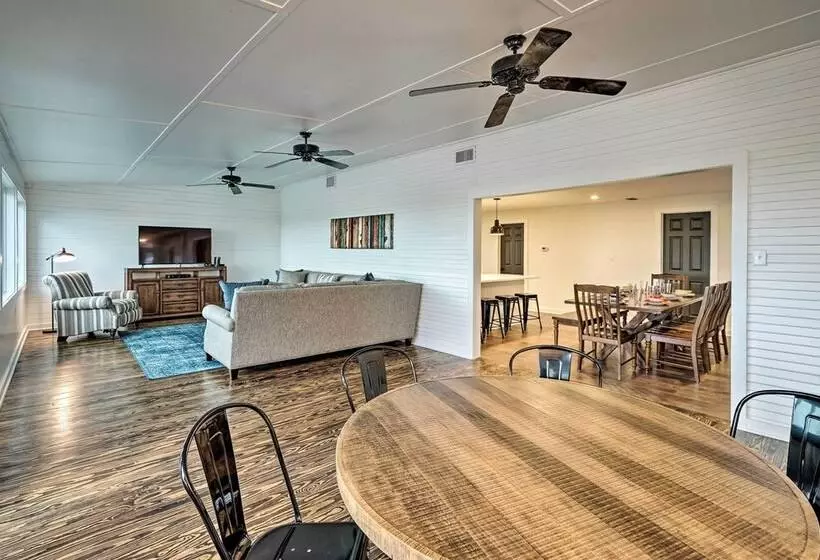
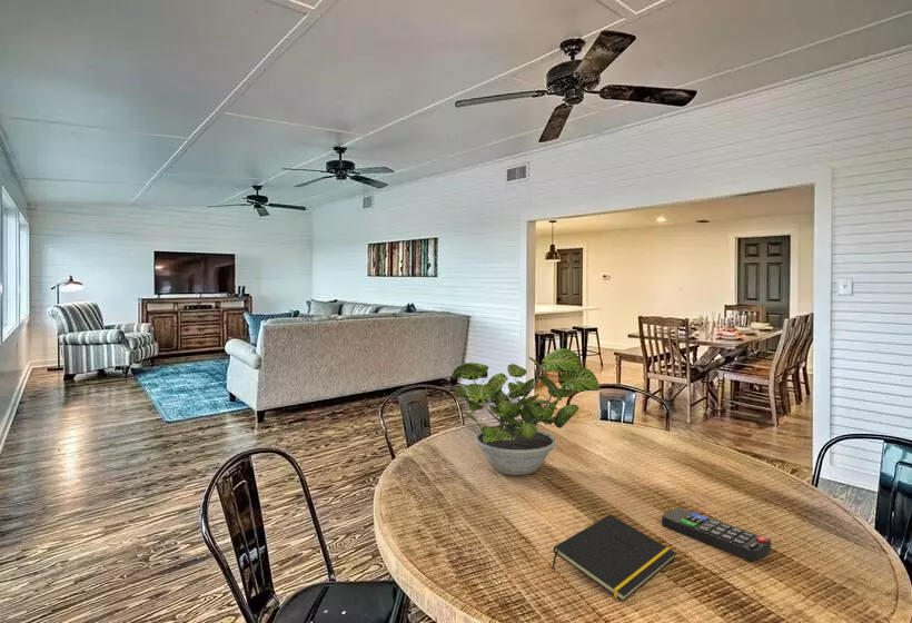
+ potted plant (521, 409)
+ notepad (615, 552)
+ remote control (713, 531)
